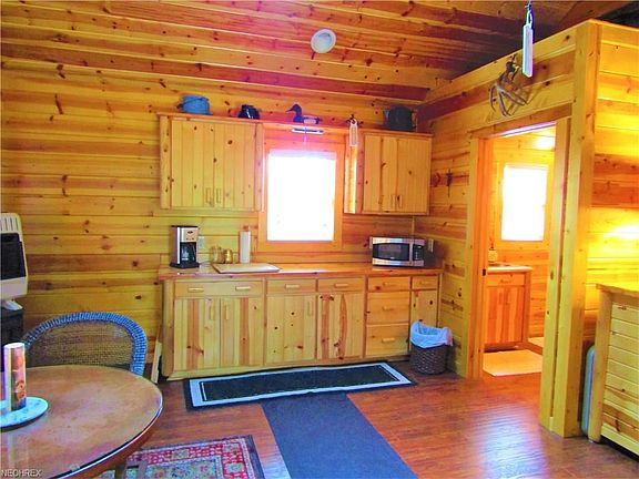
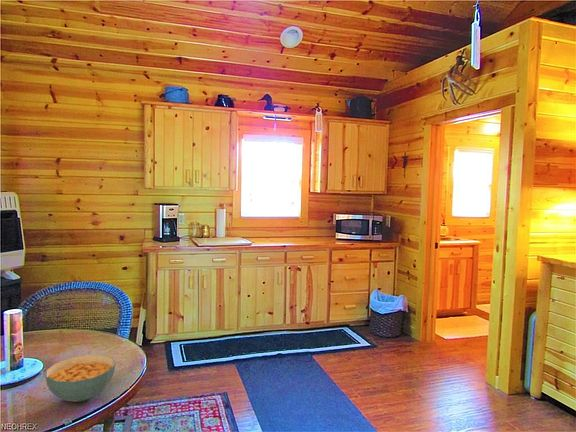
+ cereal bowl (81, 382)
